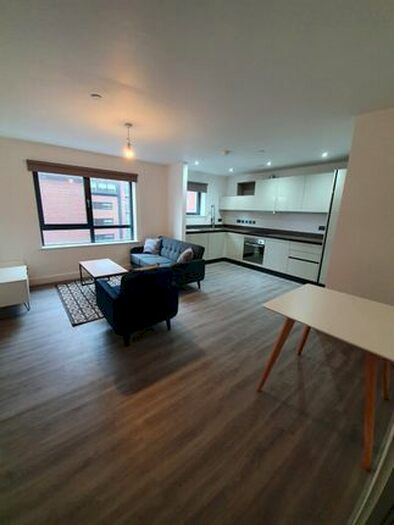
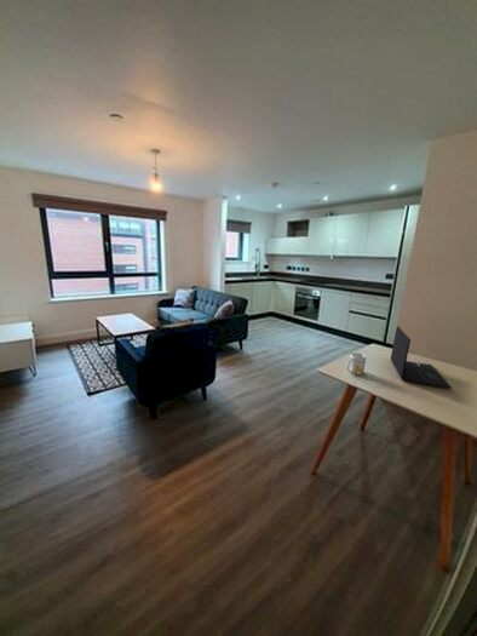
+ mug (356, 363)
+ laptop (418, 362)
